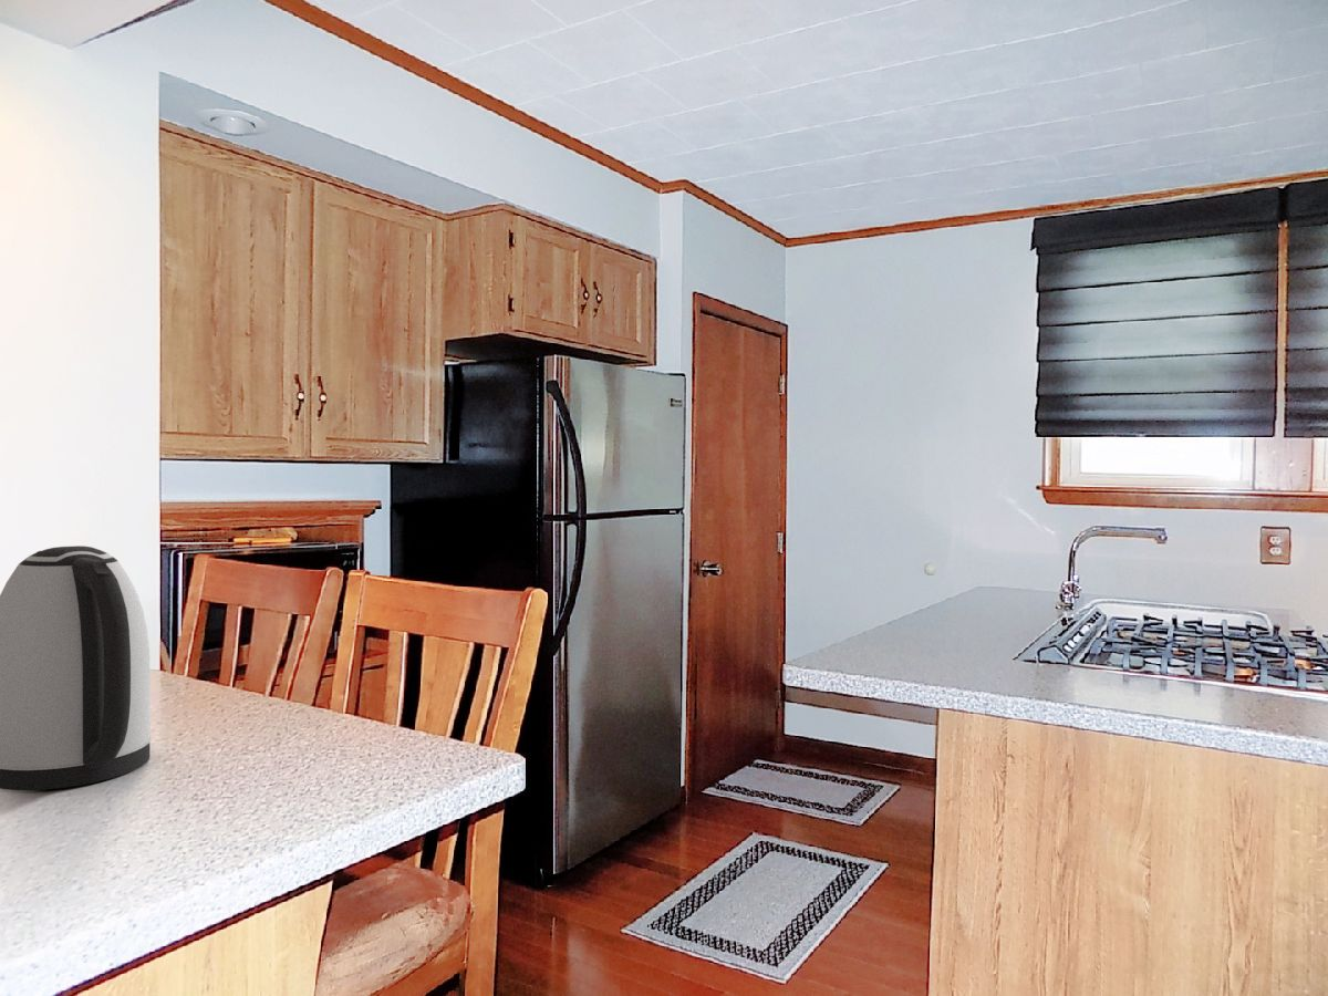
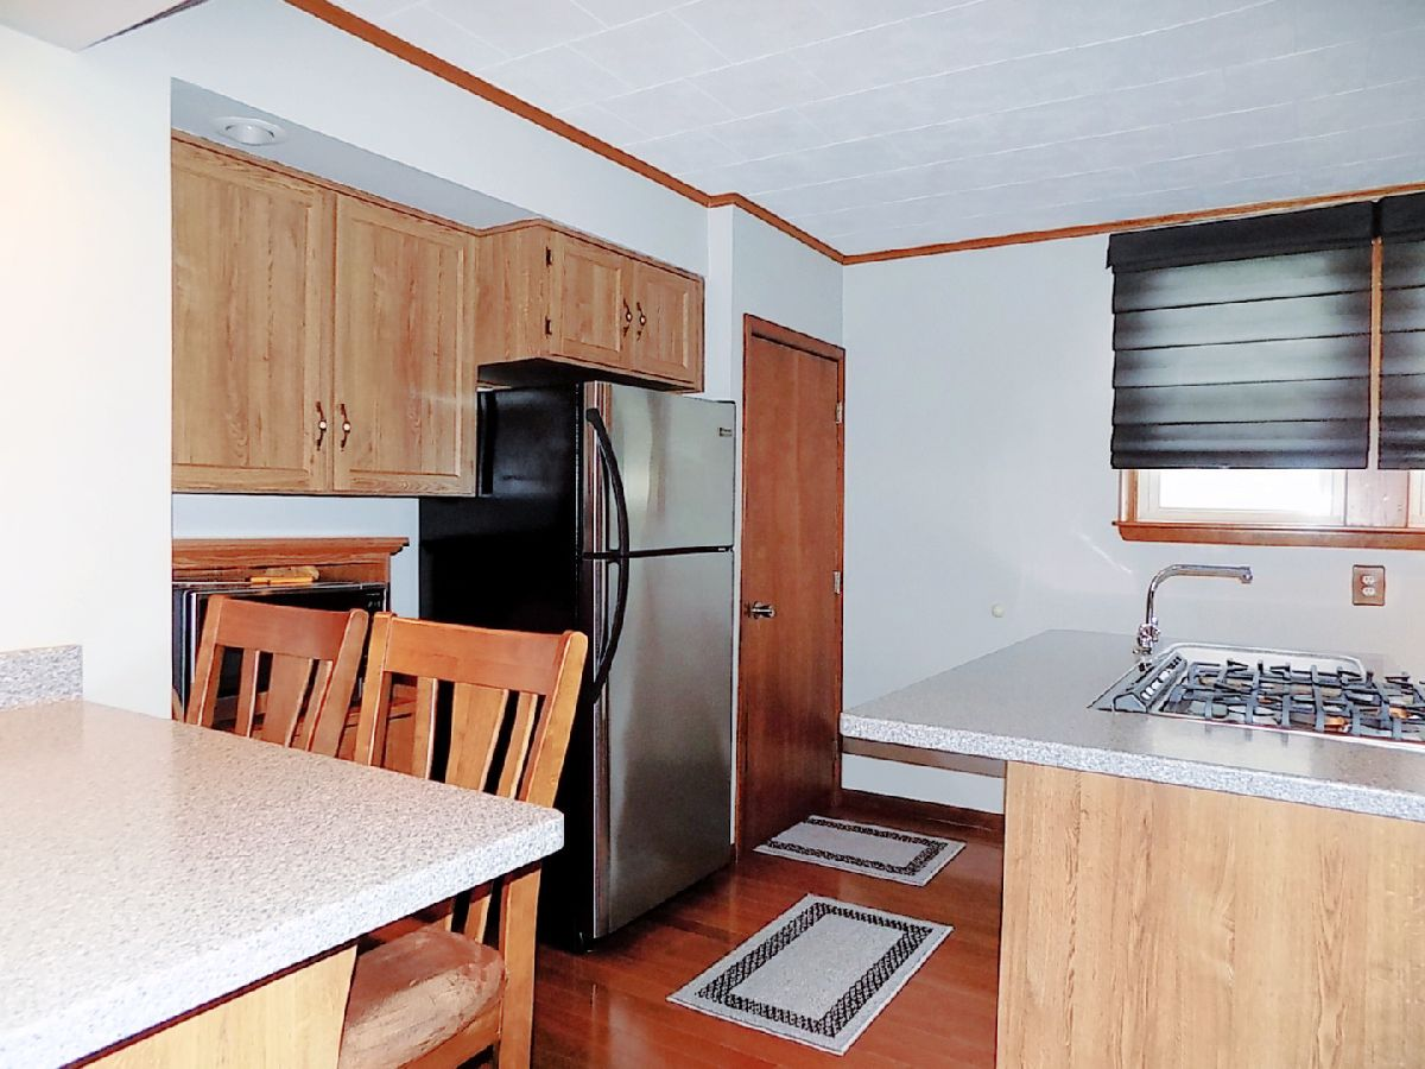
- kettle (80, 661)
